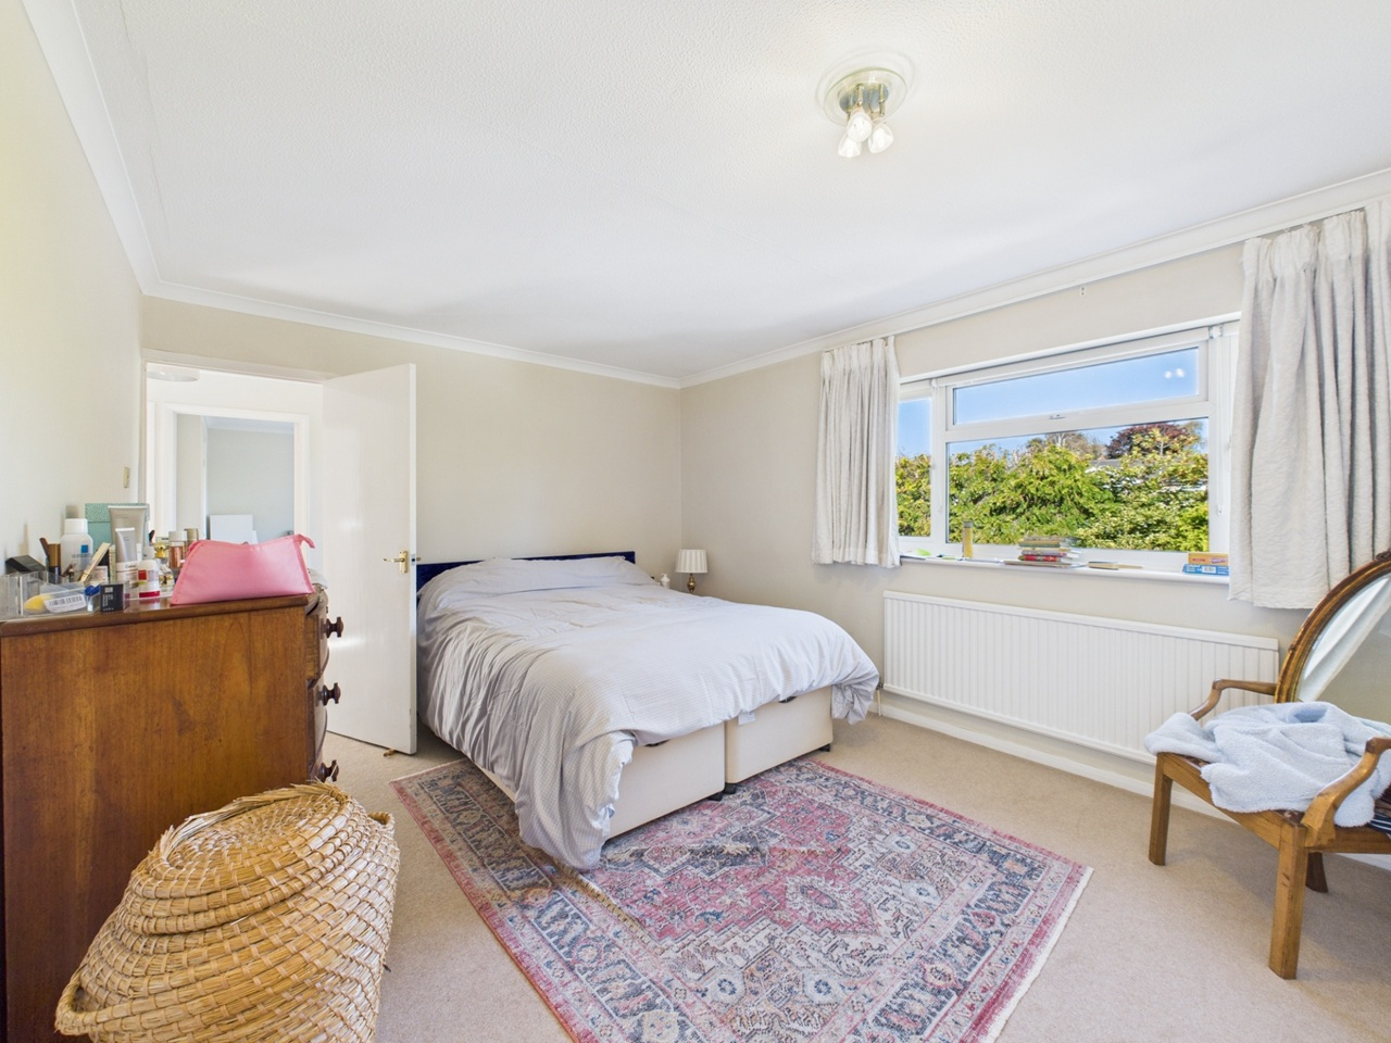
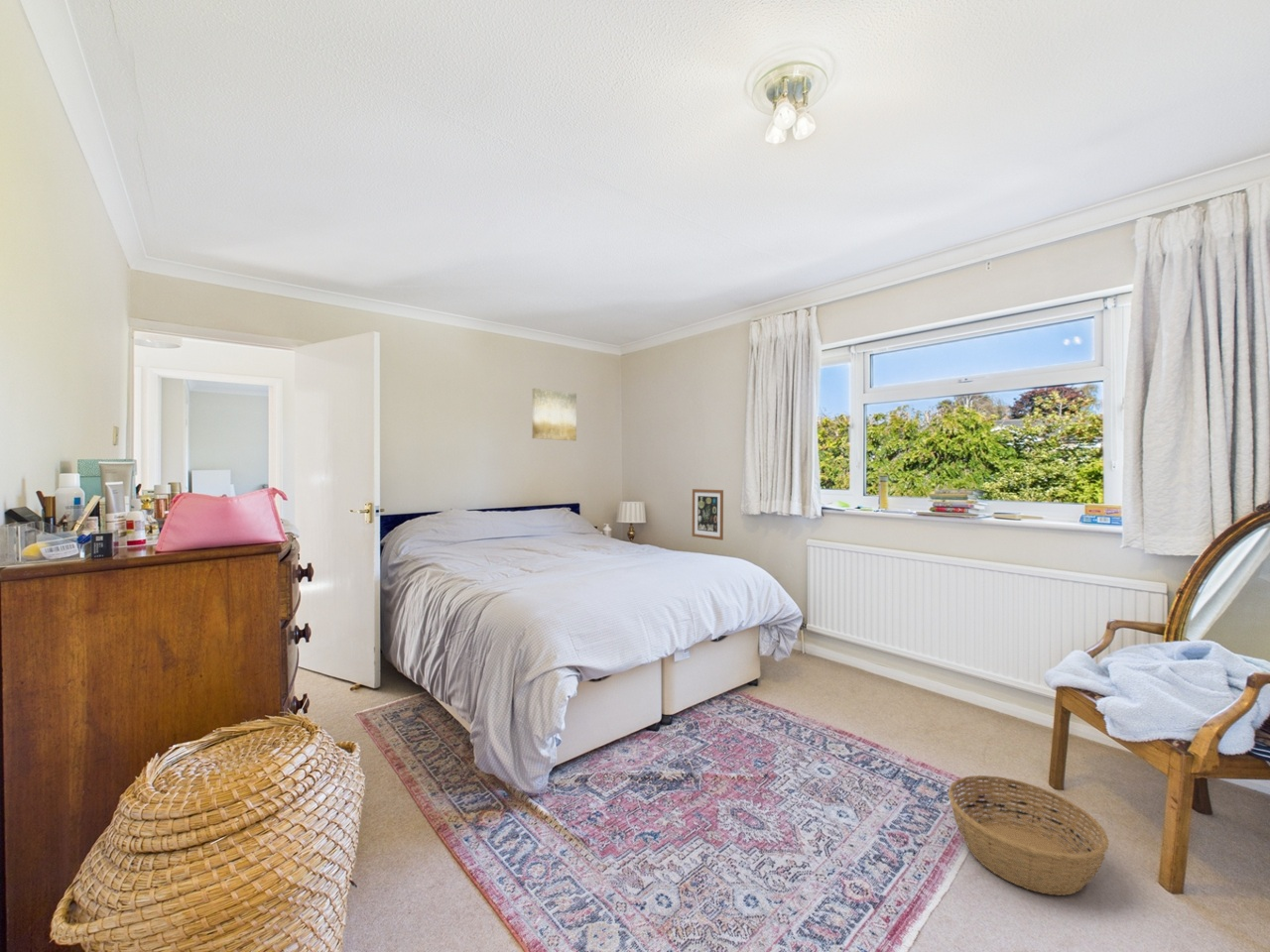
+ wall art (706, 514)
+ wall art (555, 415)
+ basket (1022, 834)
